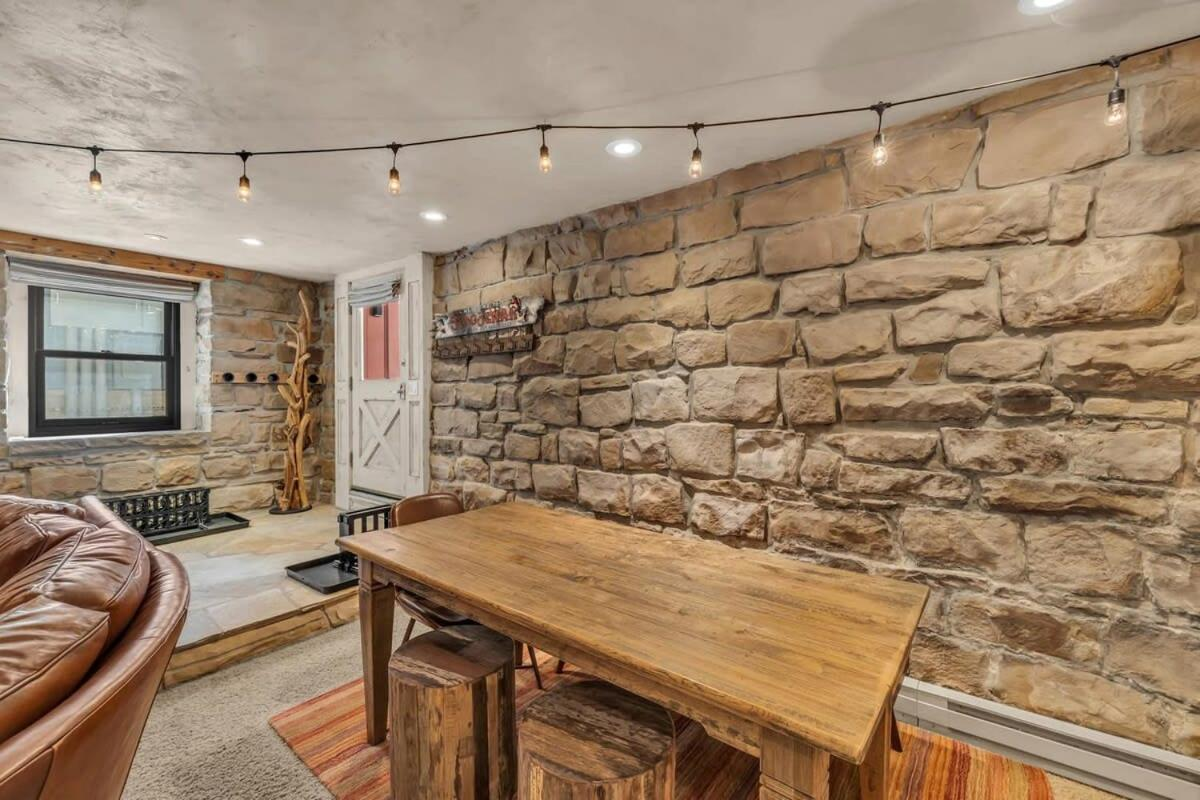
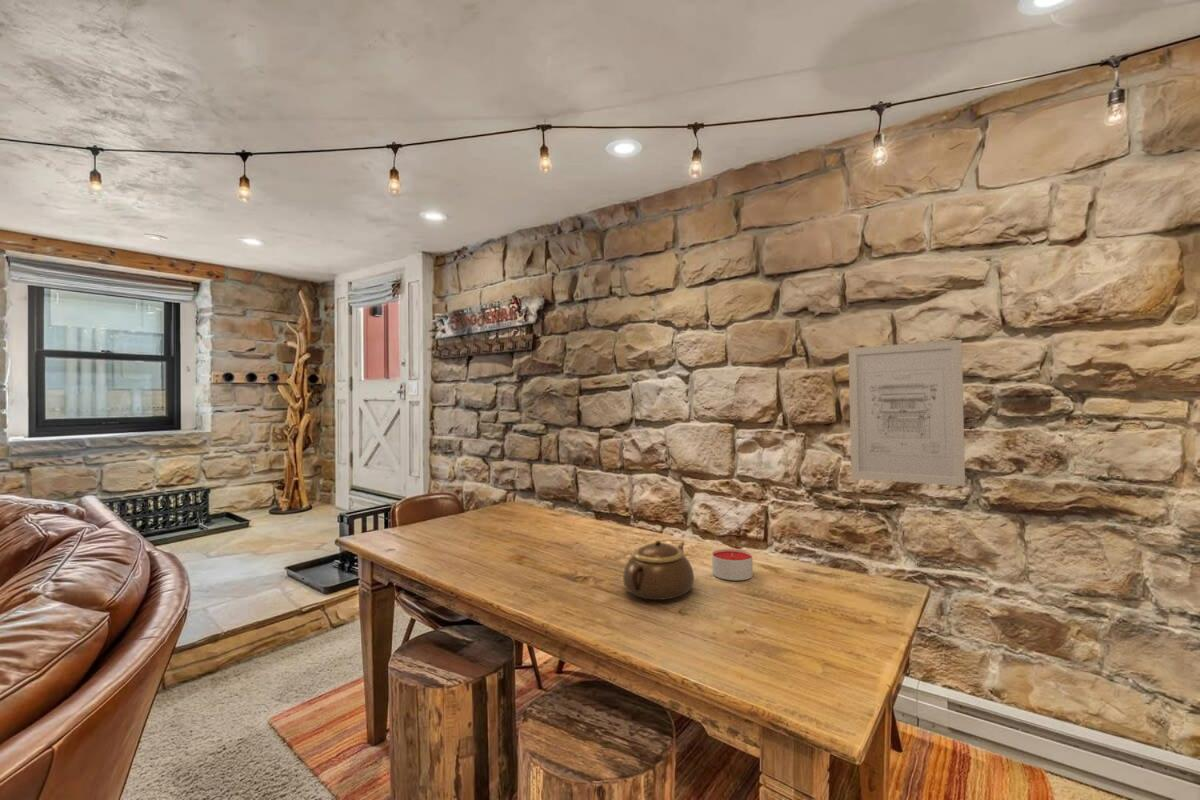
+ wall art (903, 413)
+ candle (732, 563)
+ teapot (658, 565)
